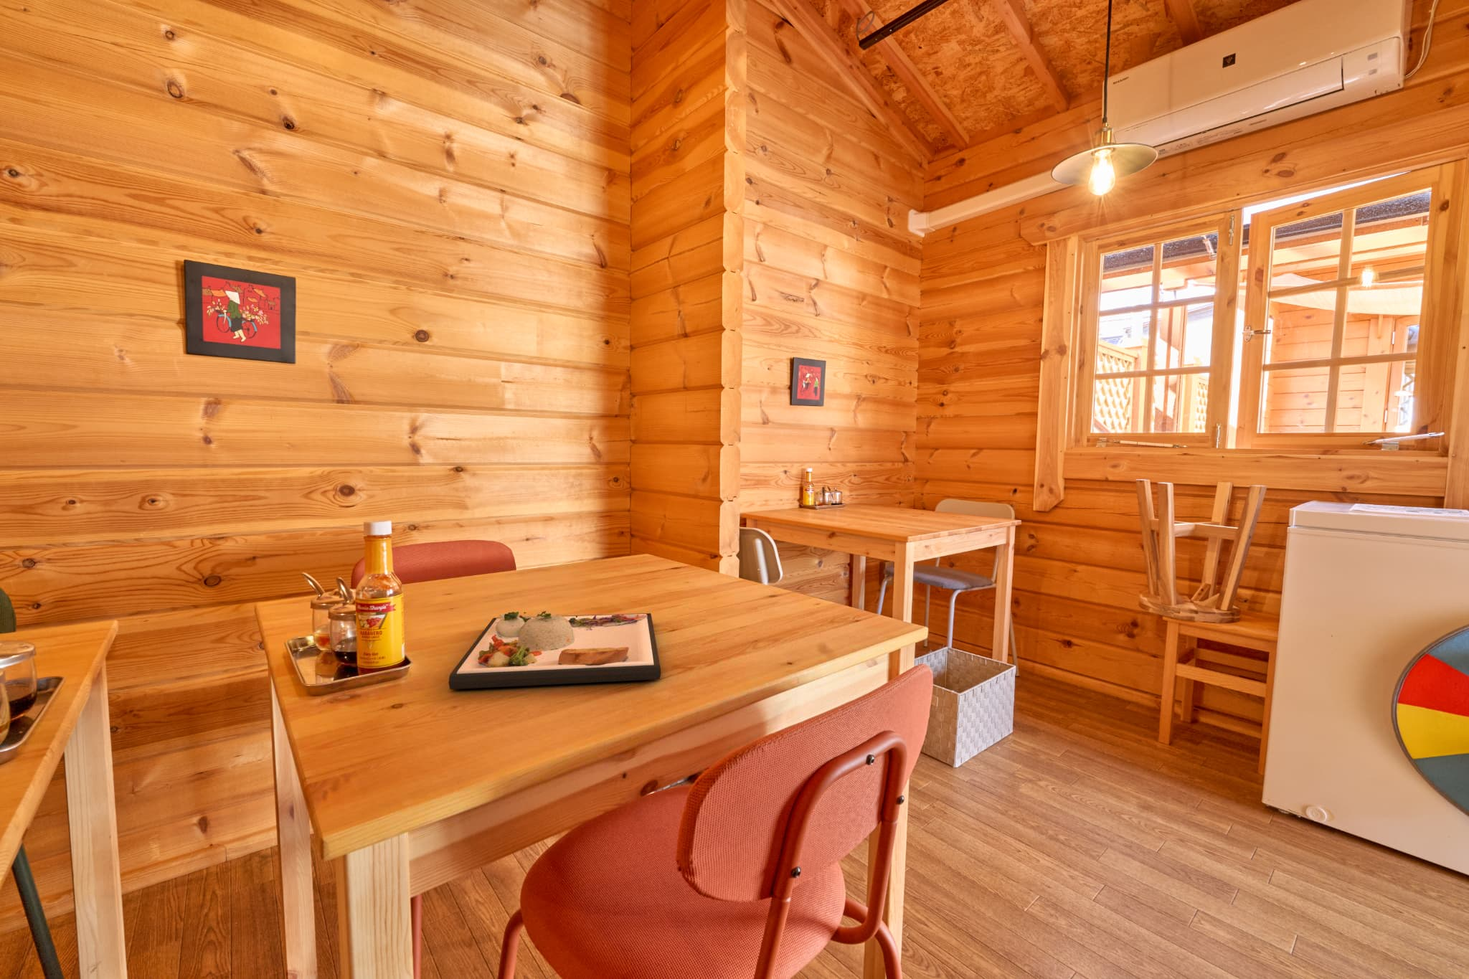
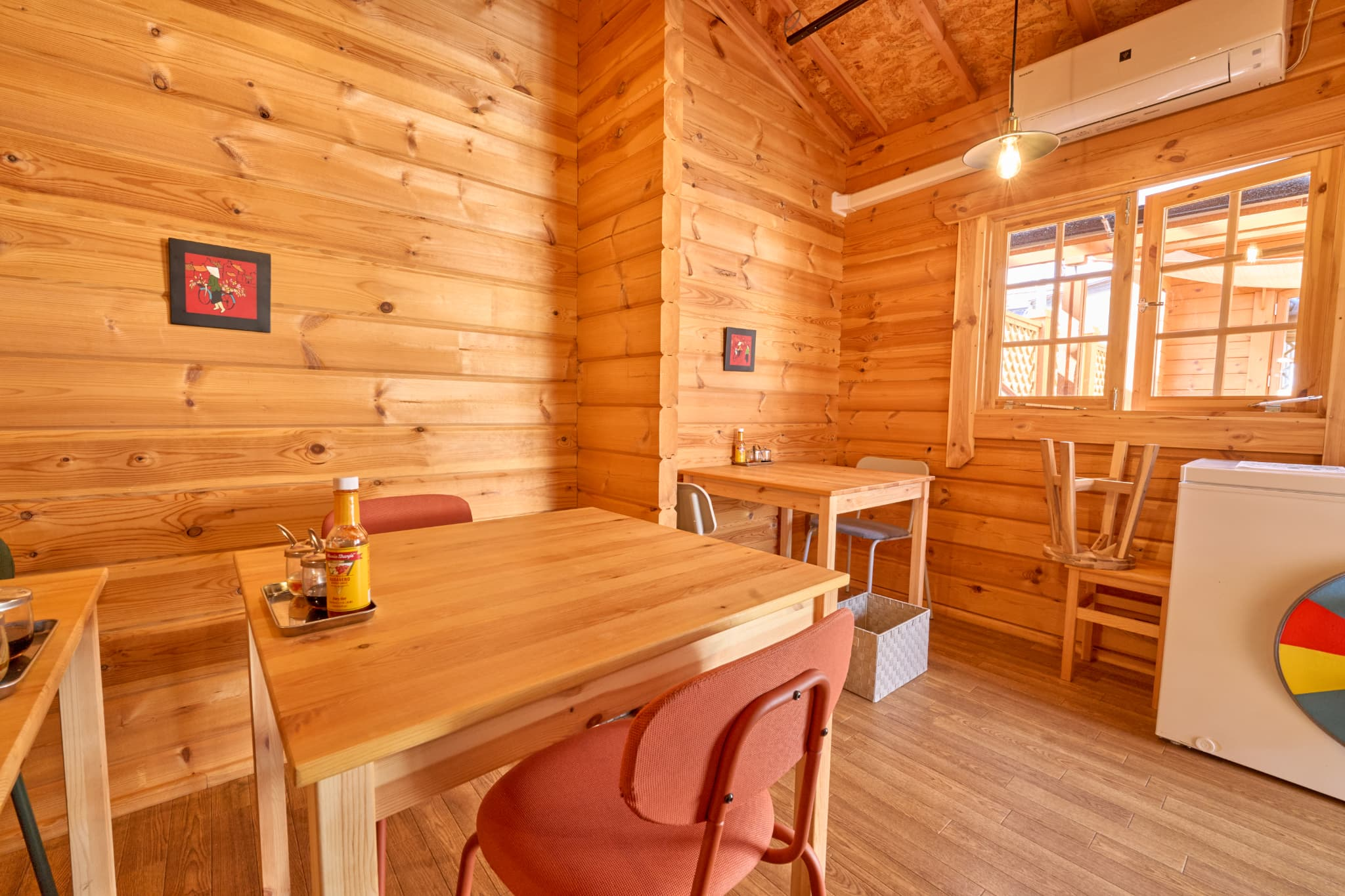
- dinner plate (567, 630)
